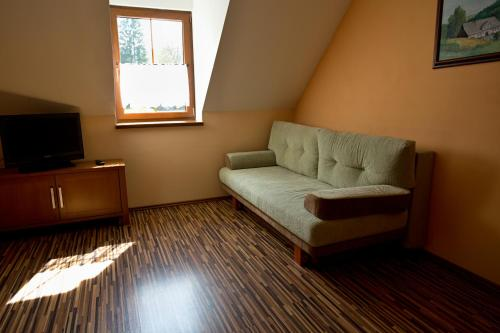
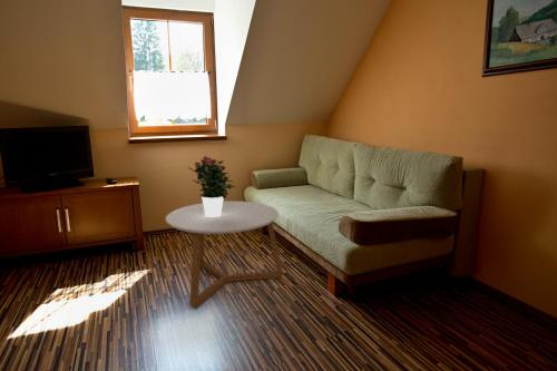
+ coffee table (223, 233)
+ potted flower (211, 186)
